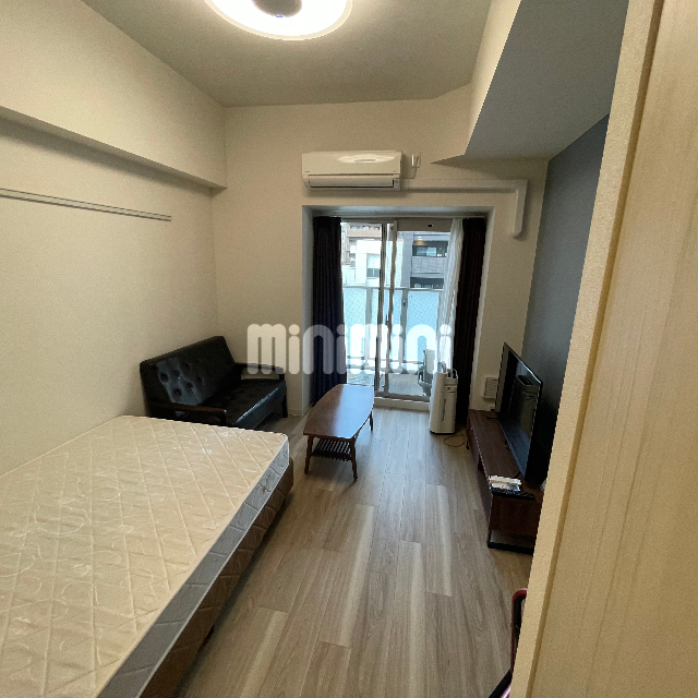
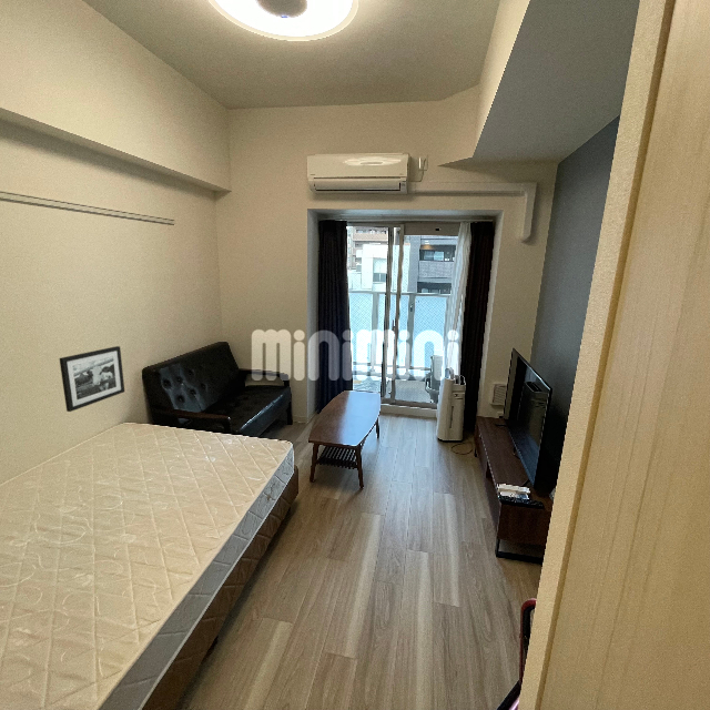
+ picture frame (94, 376)
